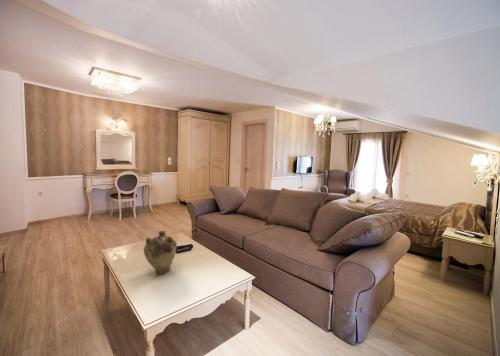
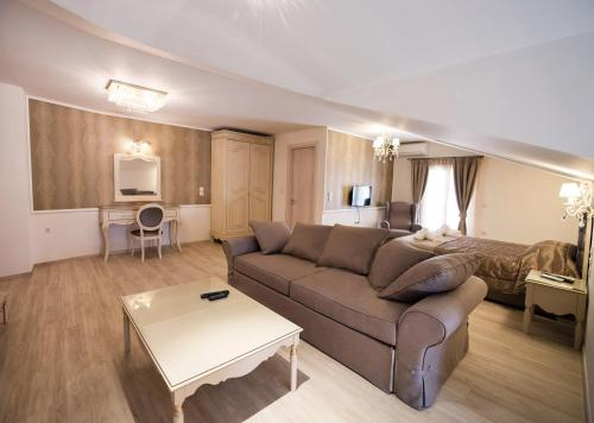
- vase (160, 252)
